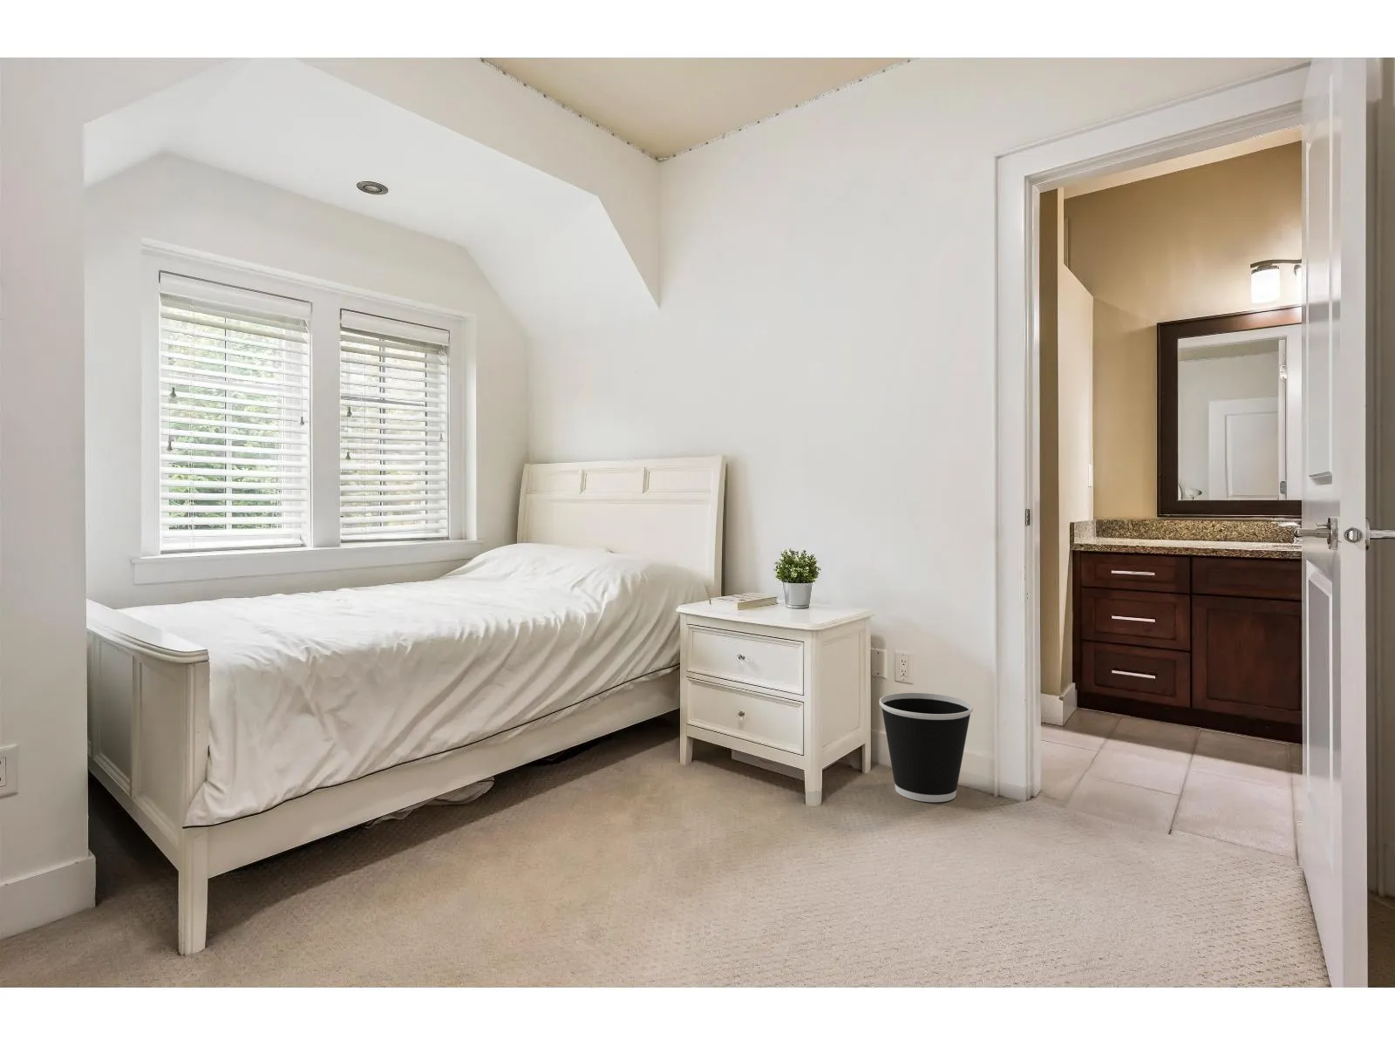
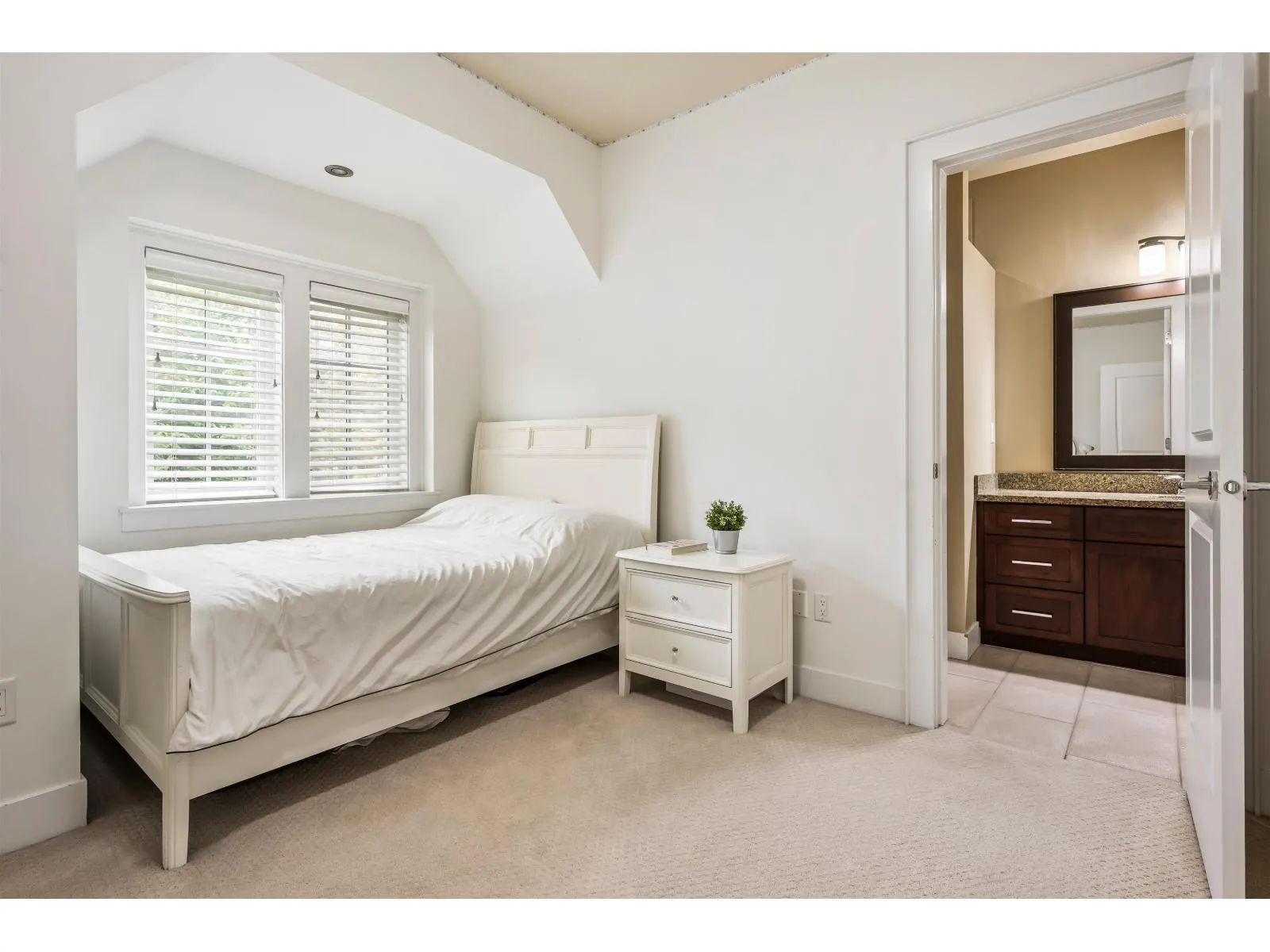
- wastebasket (925, 747)
